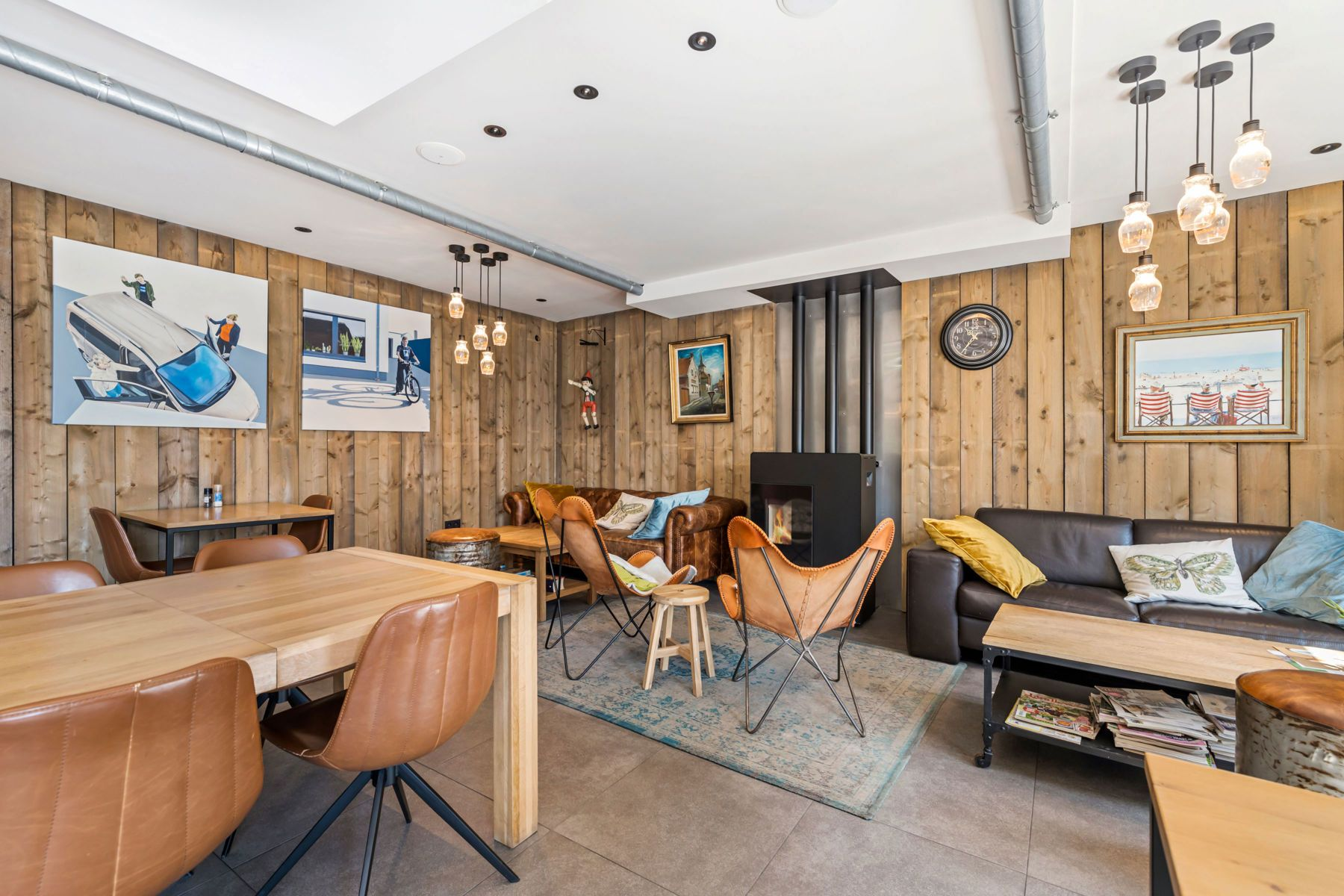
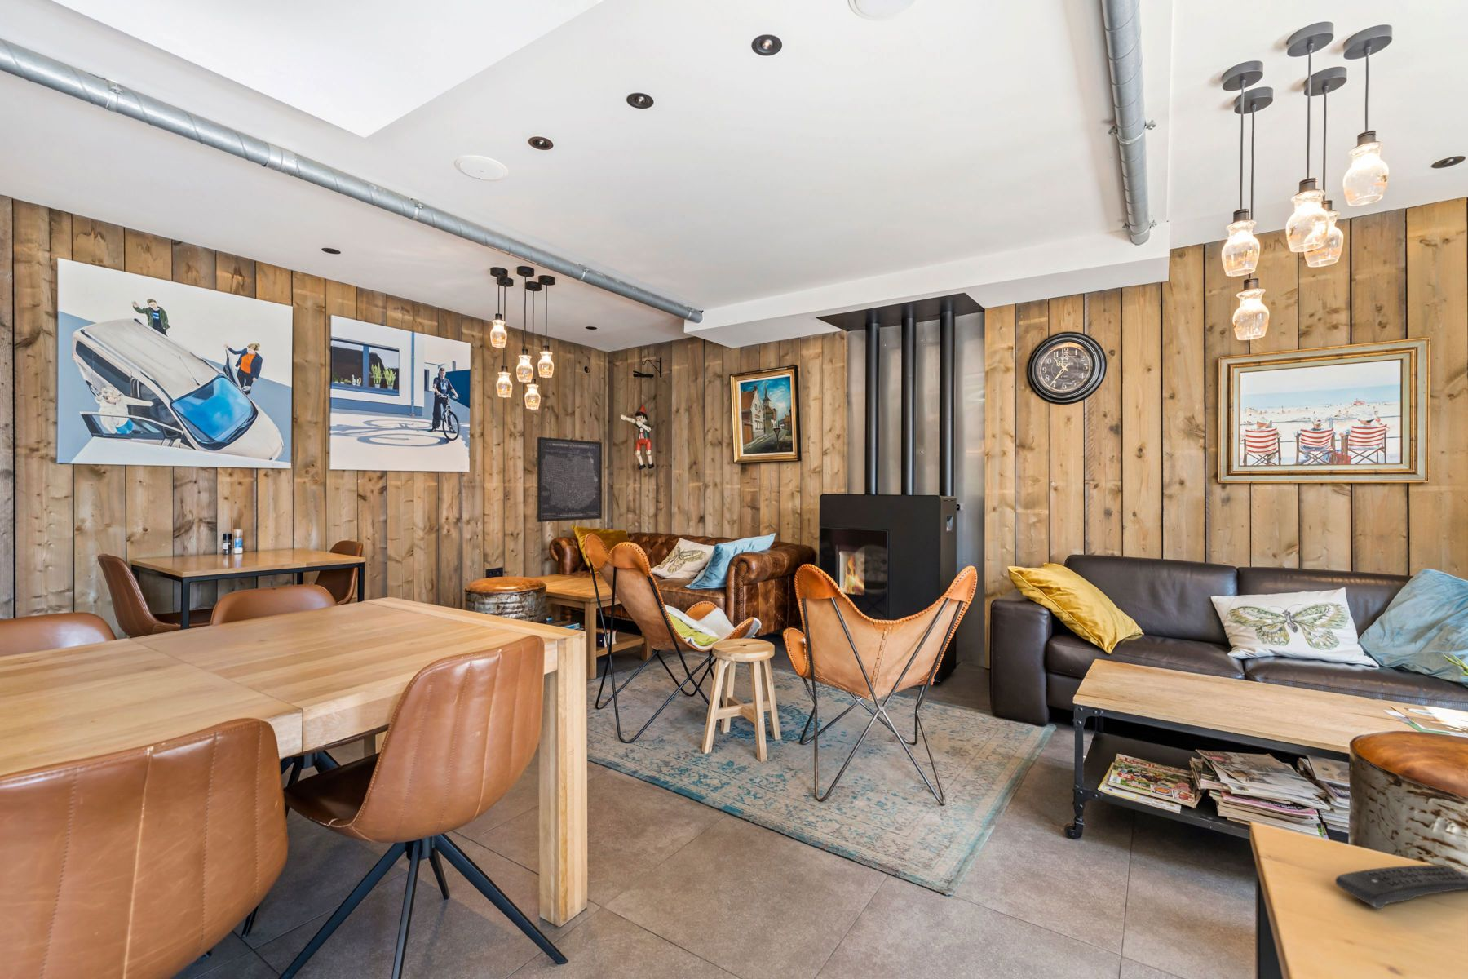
+ wall art (571, 480)
+ remote control (1414, 882)
